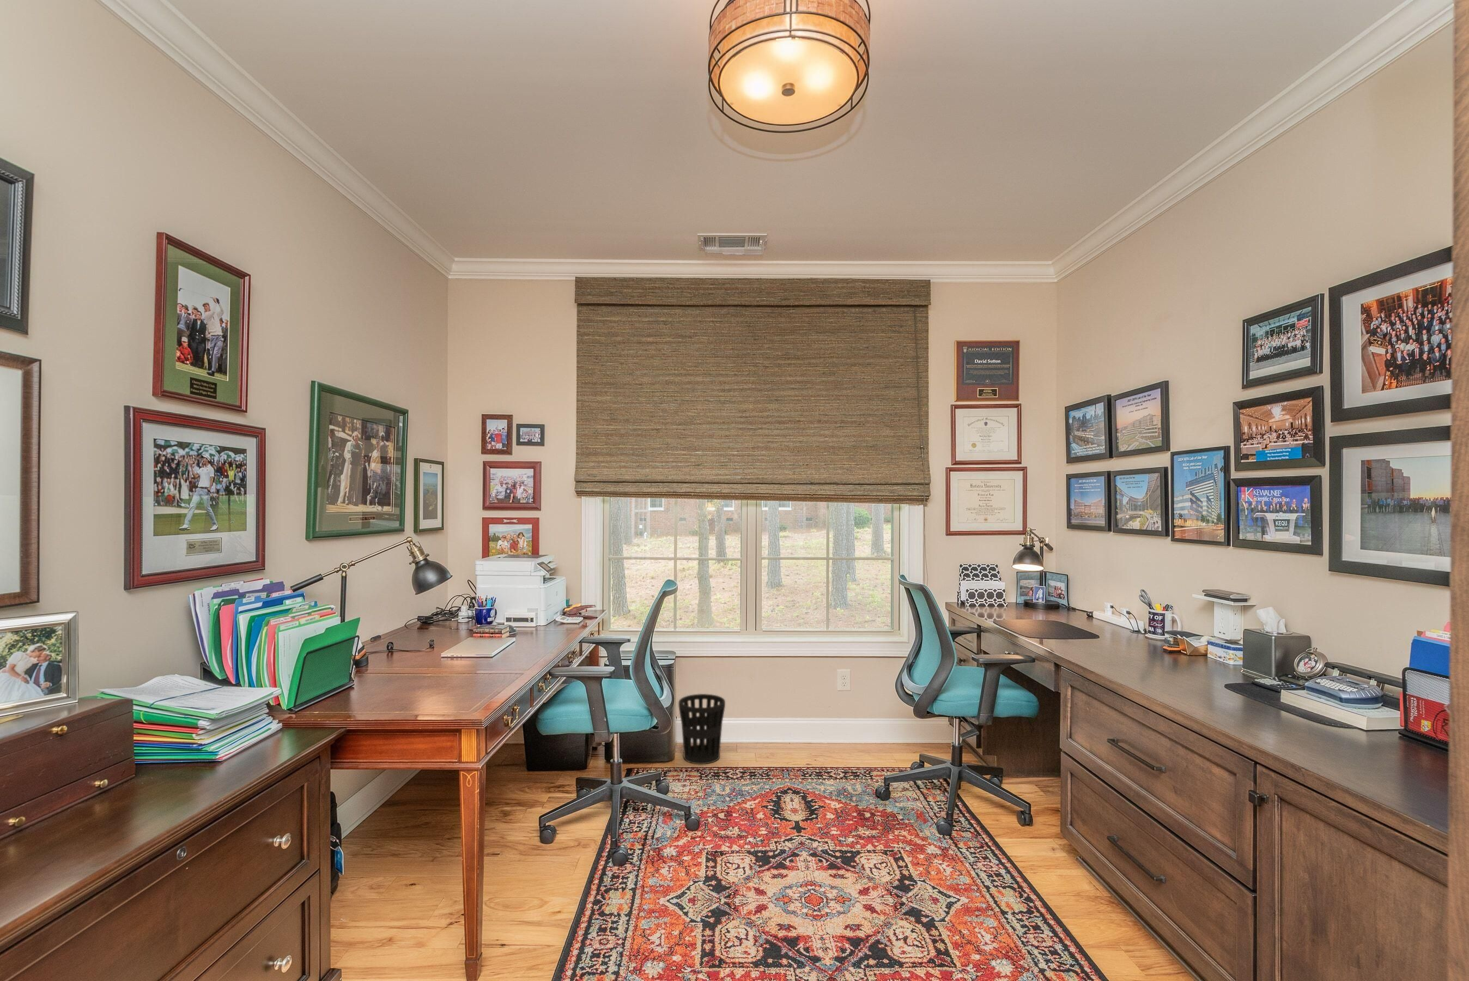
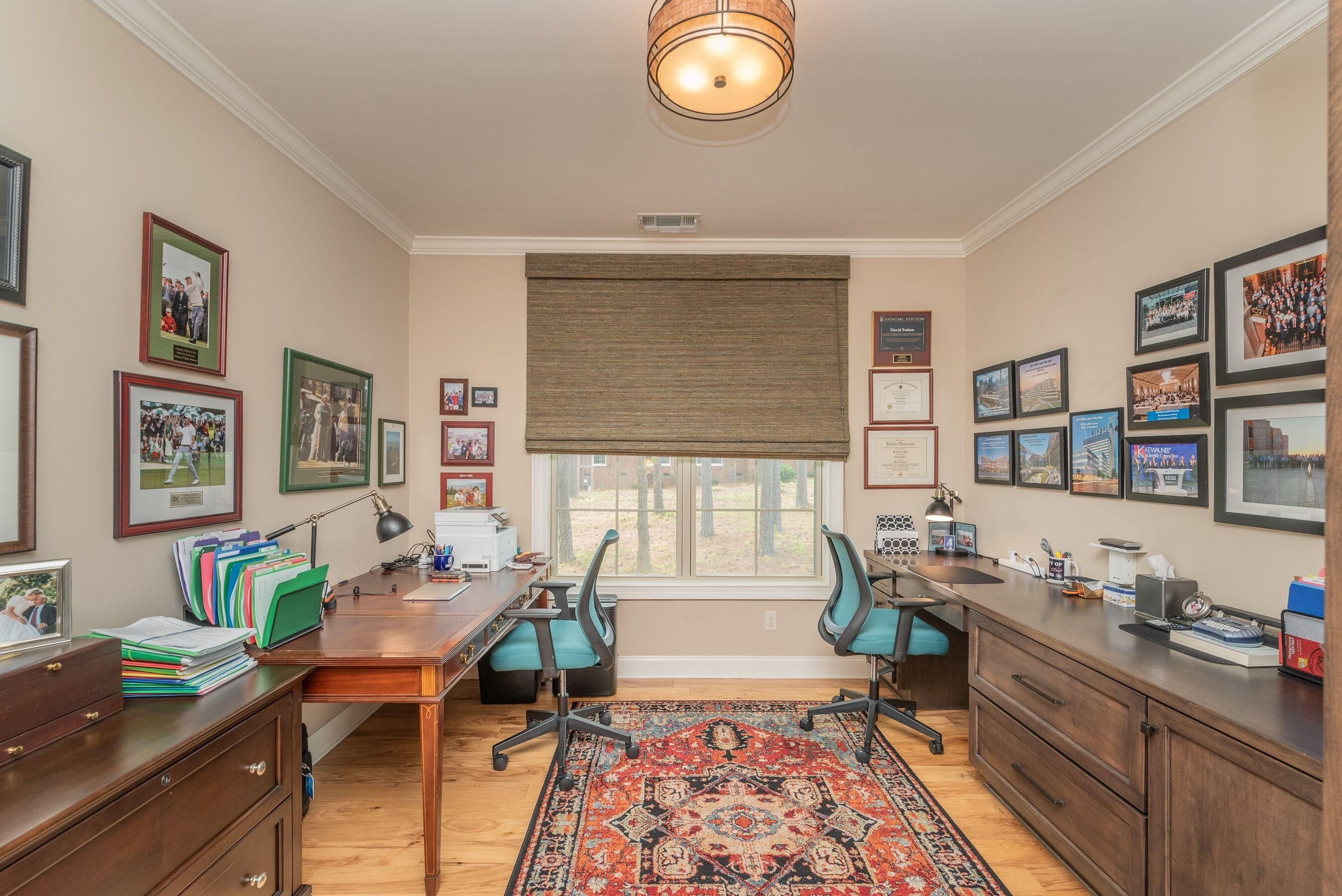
- wastebasket (702, 729)
